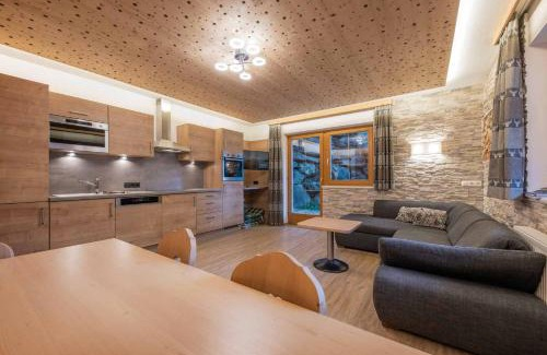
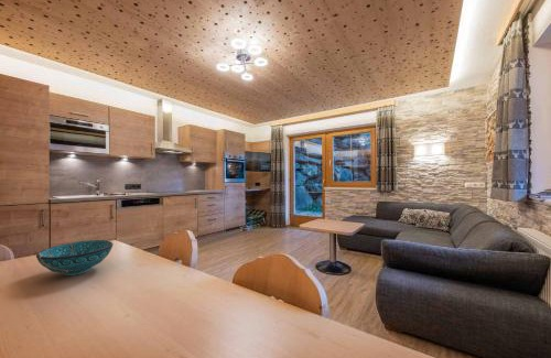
+ decorative bowl (77, 259)
